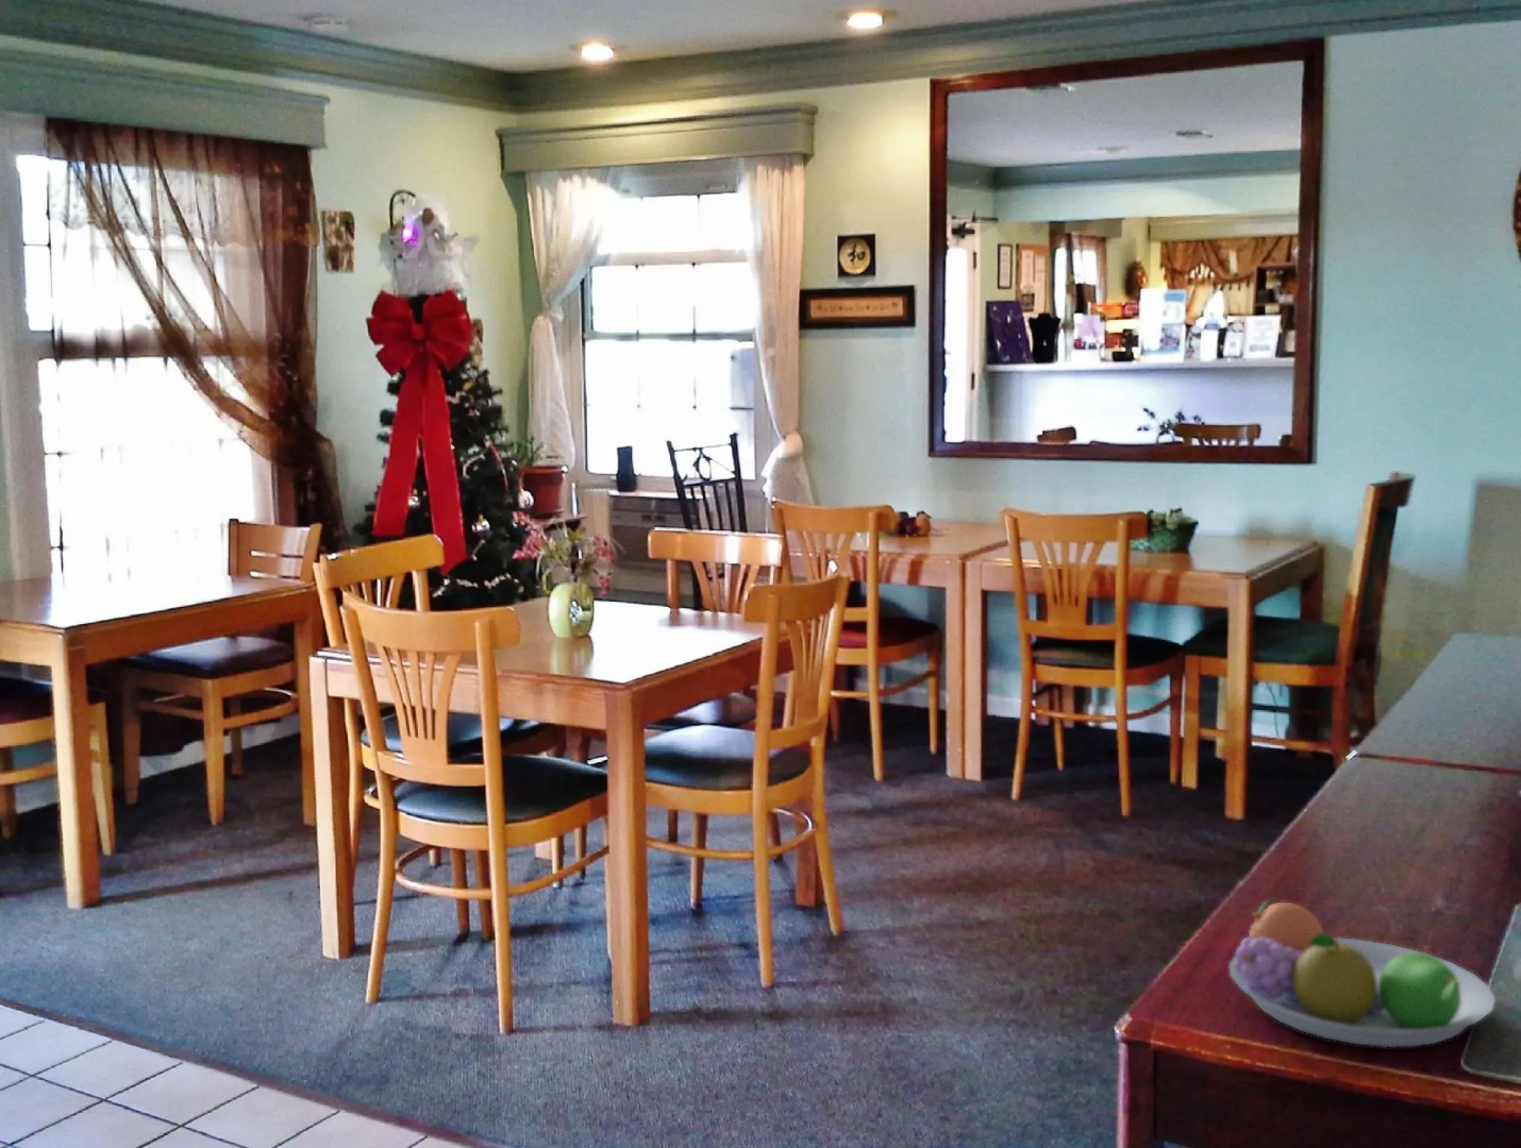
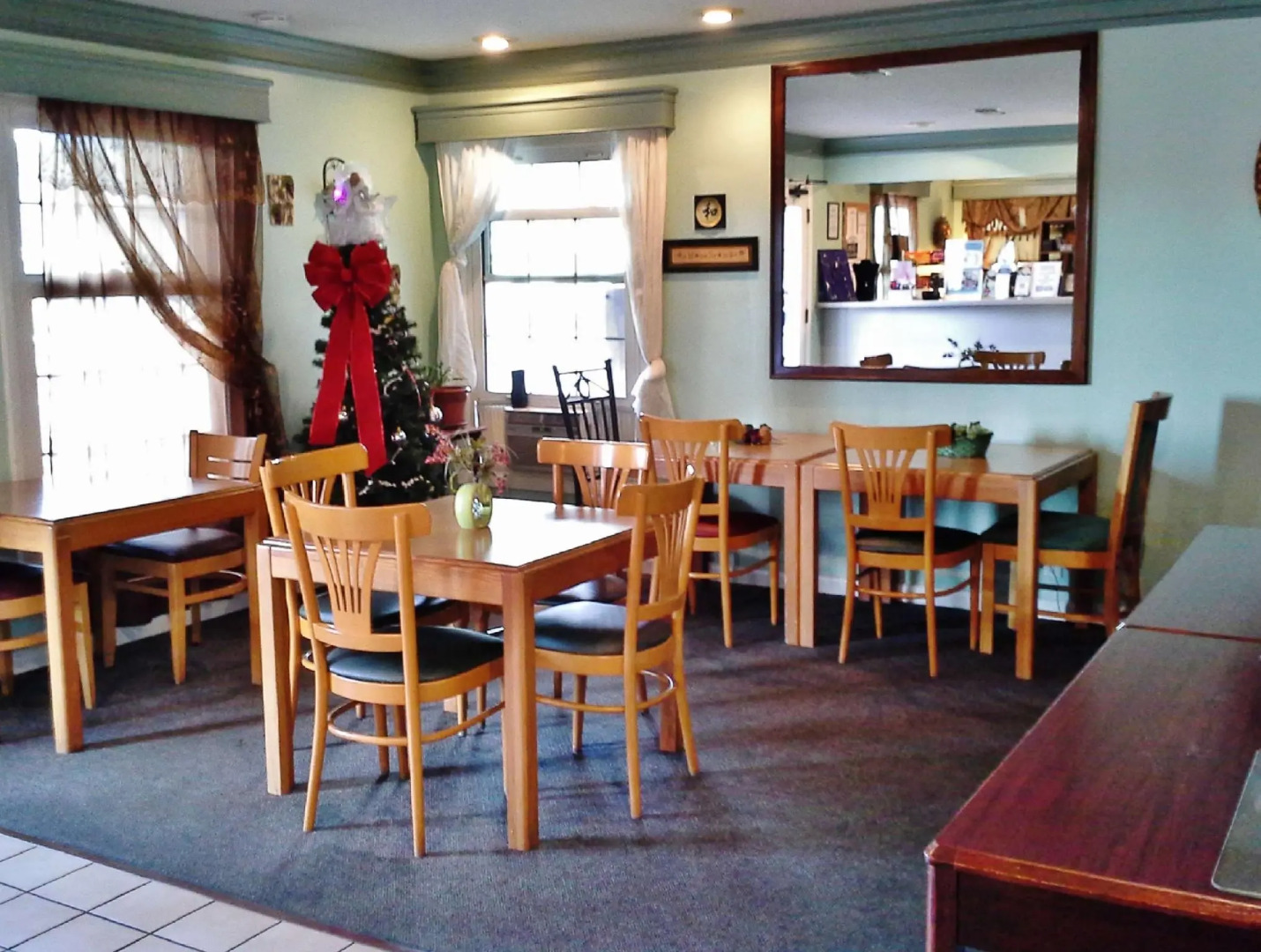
- fruit bowl (1362, 961)
